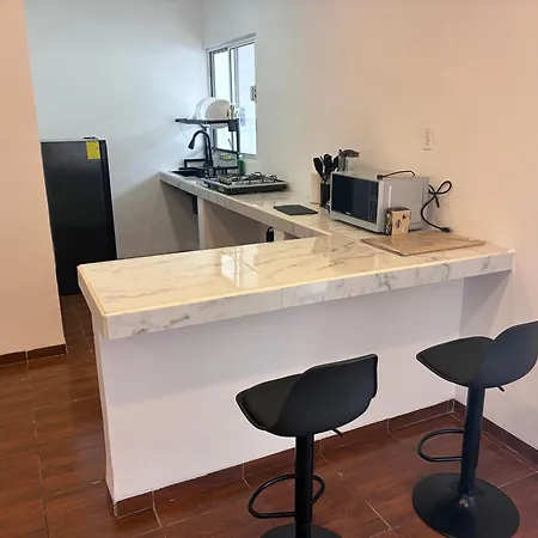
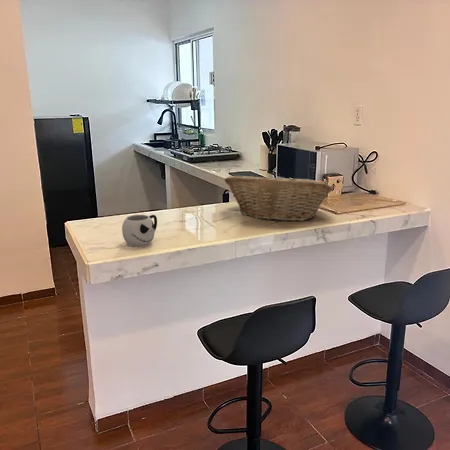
+ fruit basket (277, 192)
+ mug (142, 228)
